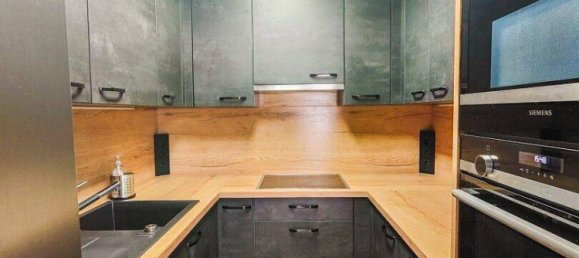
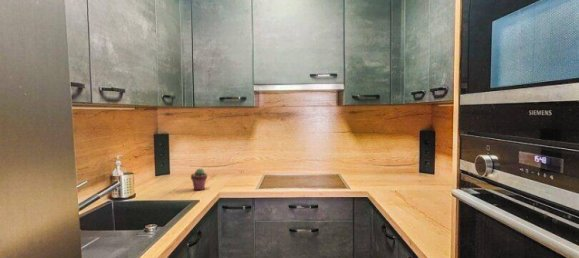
+ potted succulent (199, 178)
